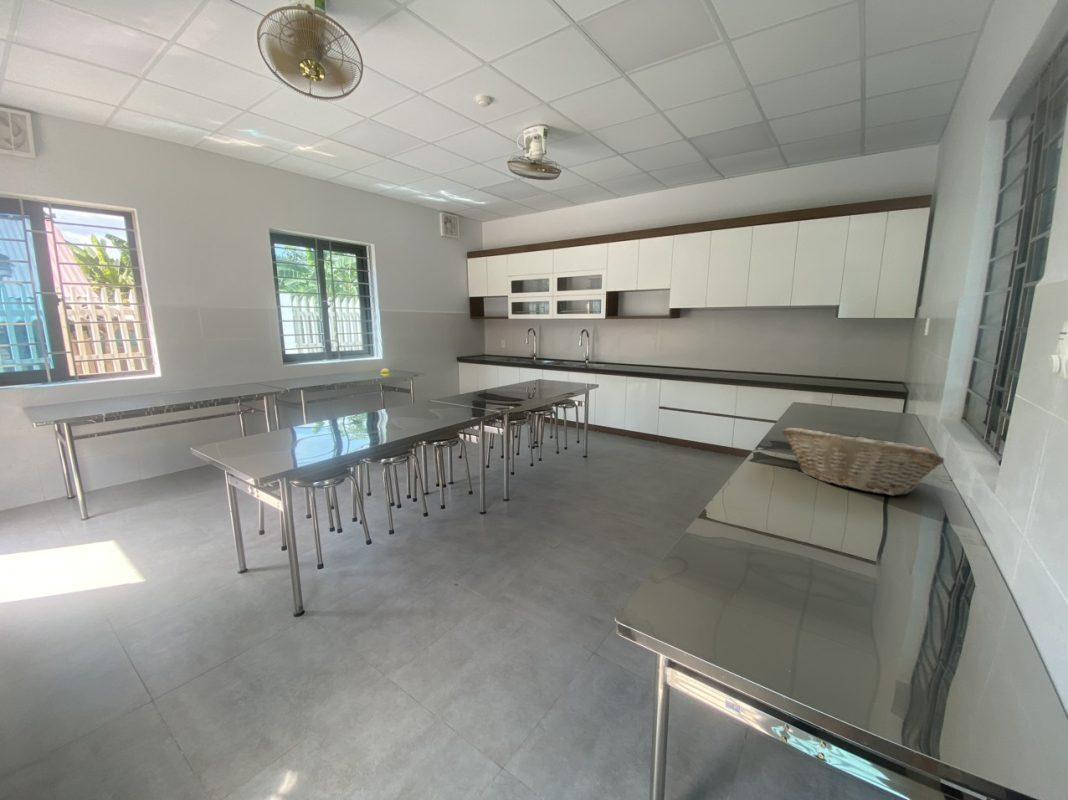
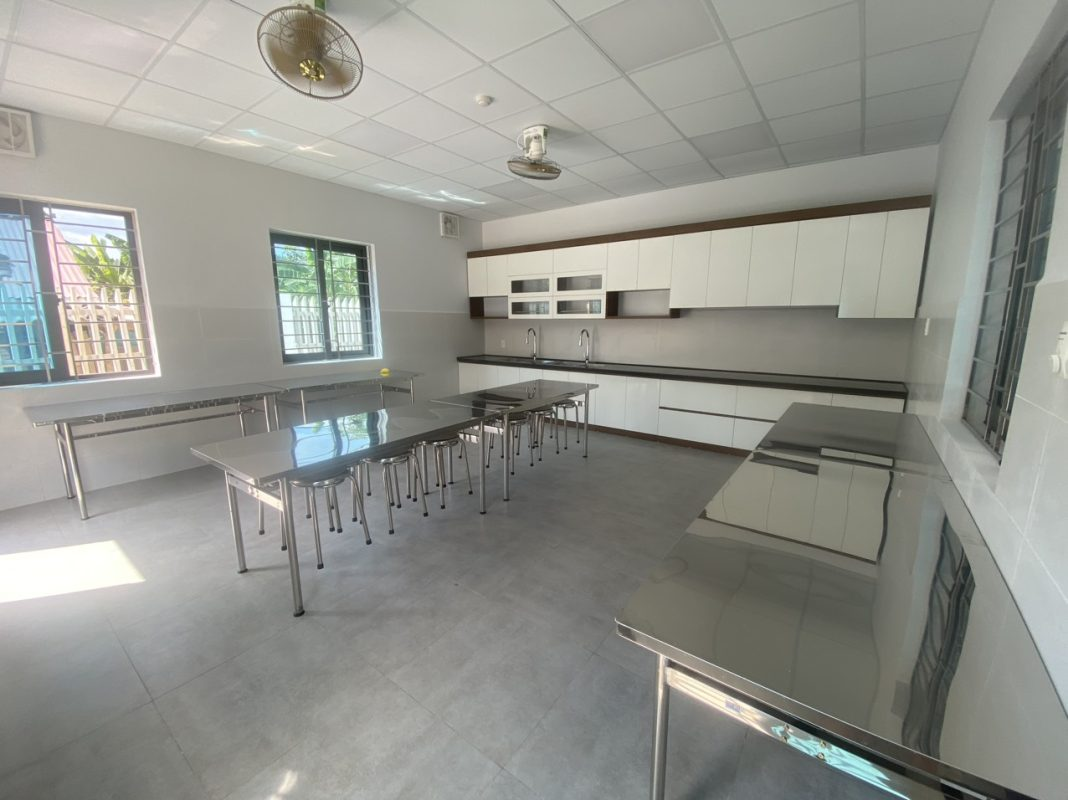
- fruit basket (853, 454)
